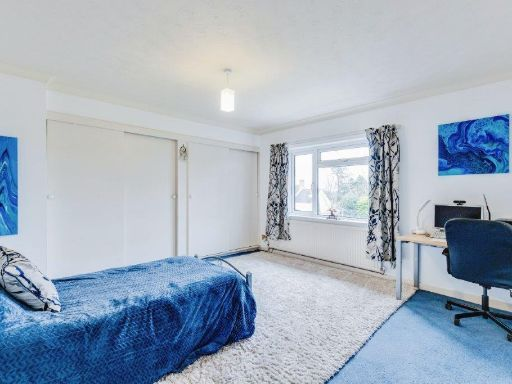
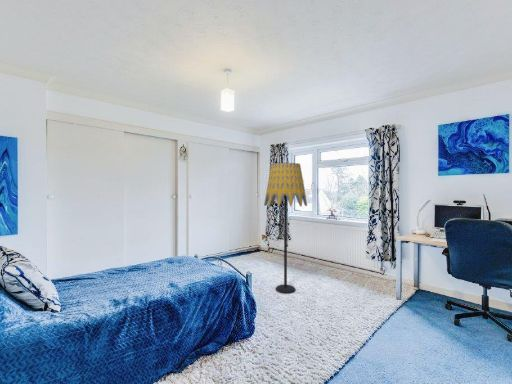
+ floor lamp (285, 226)
